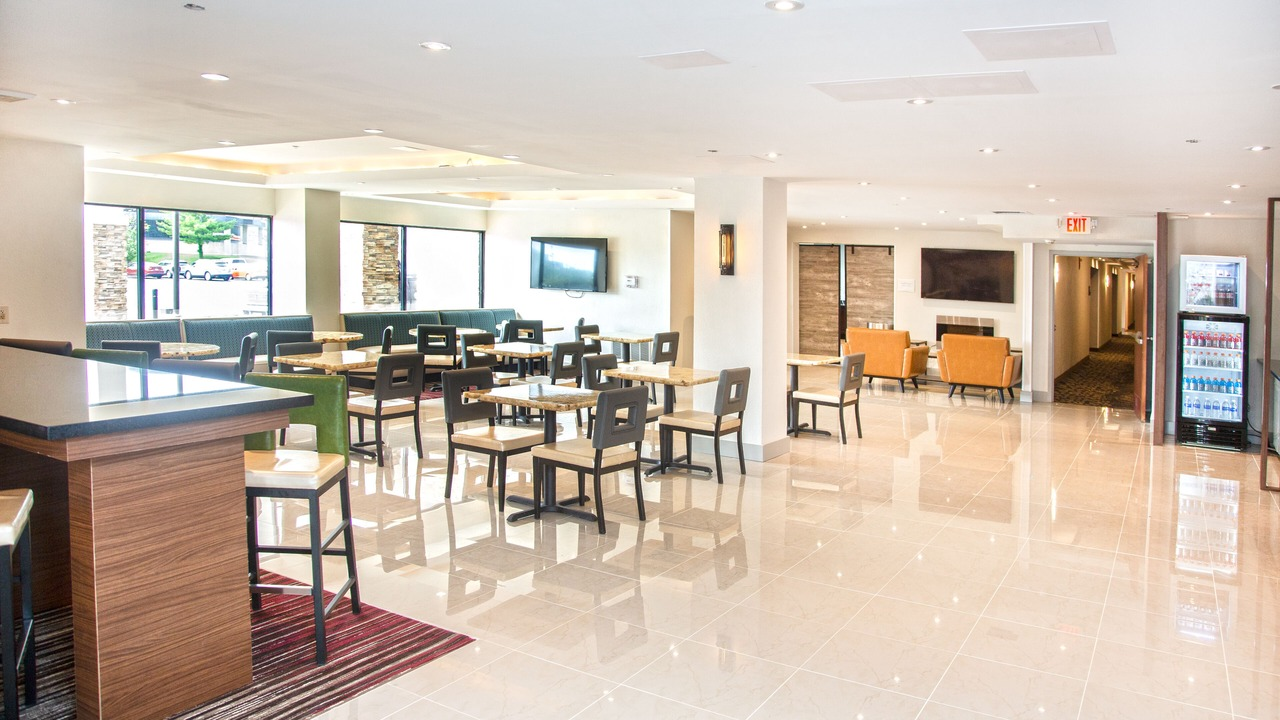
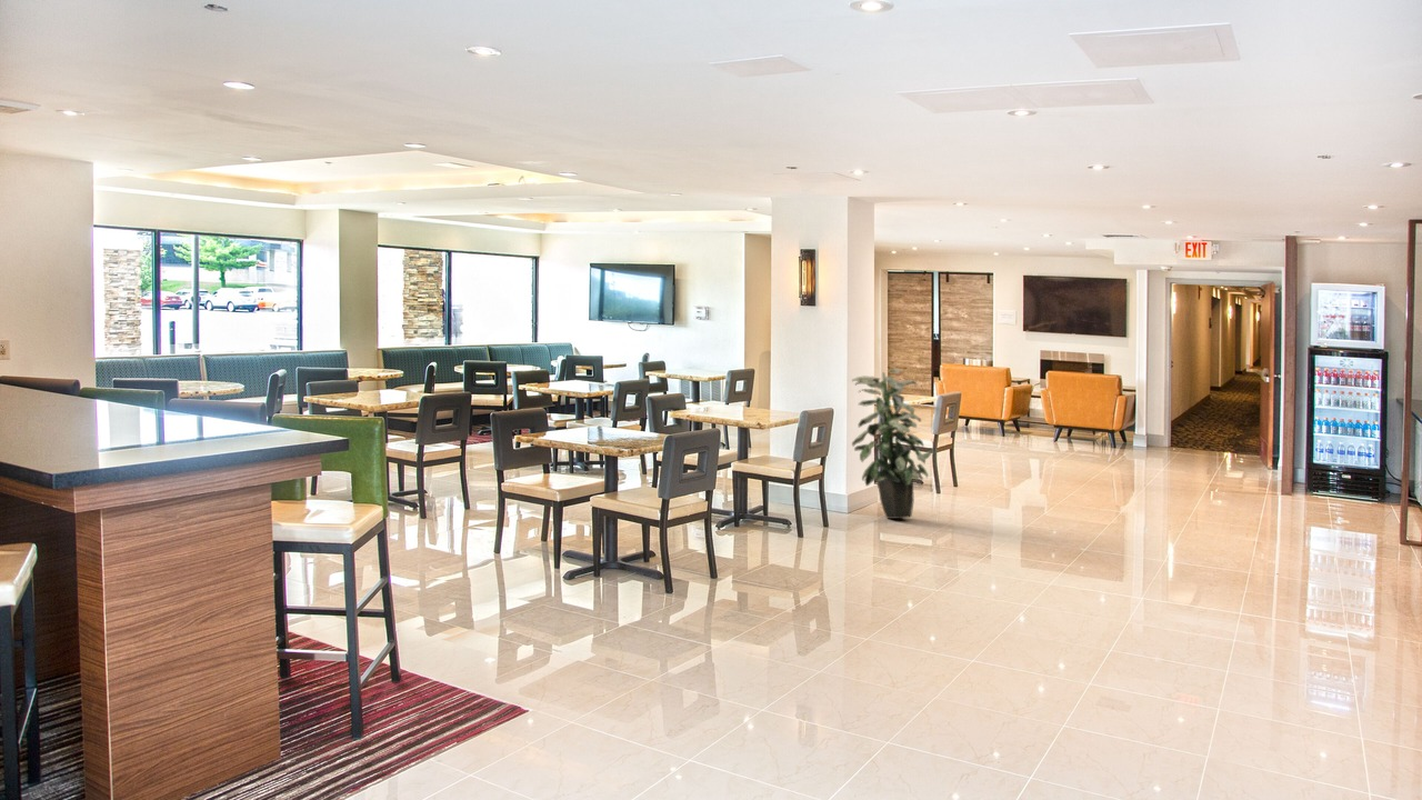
+ indoor plant (890, 443)
